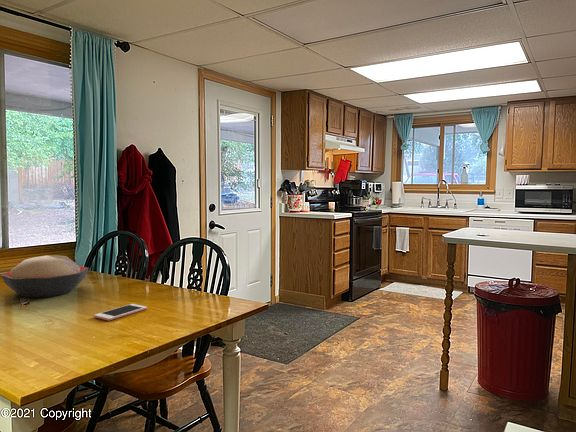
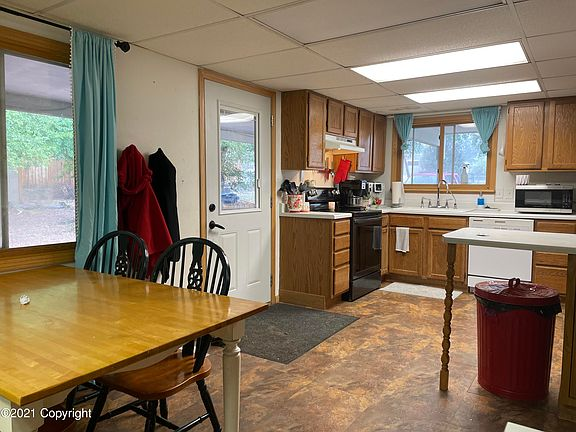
- cell phone (121, 311)
- decorative bowl (46, 273)
